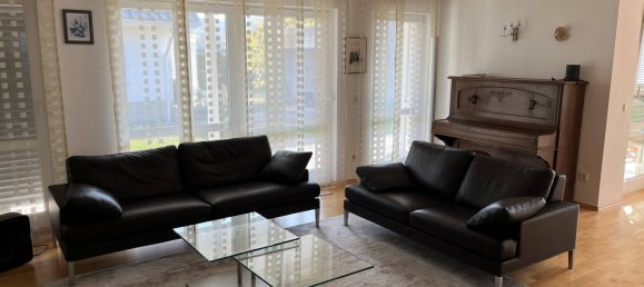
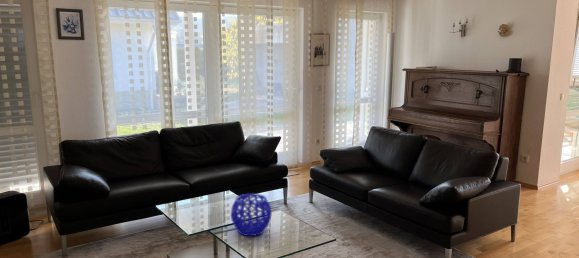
+ decorative bowl (250, 214)
